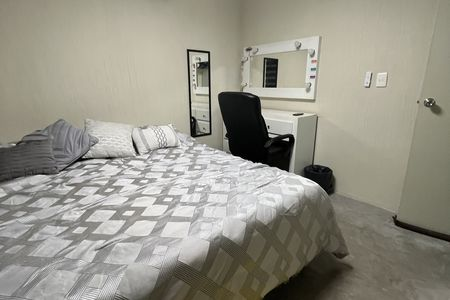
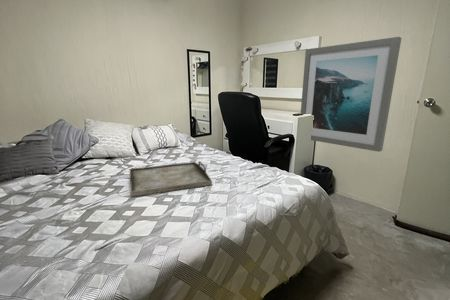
+ wall art (341, 96)
+ serving tray (168, 172)
